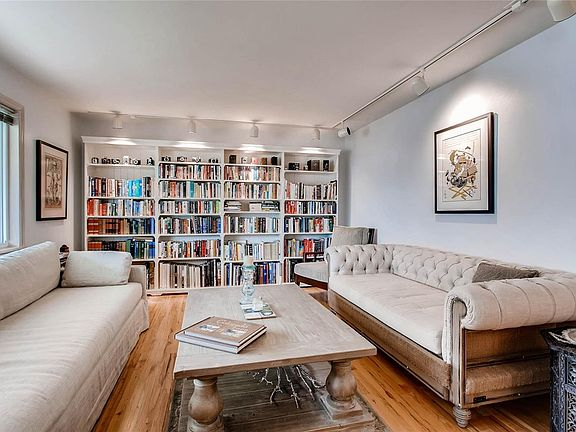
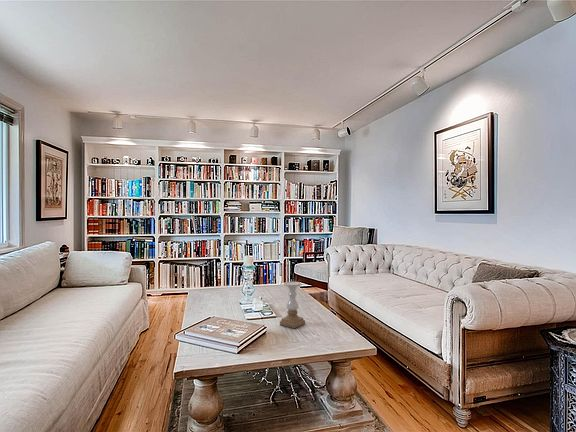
+ candle holder (292, 303)
